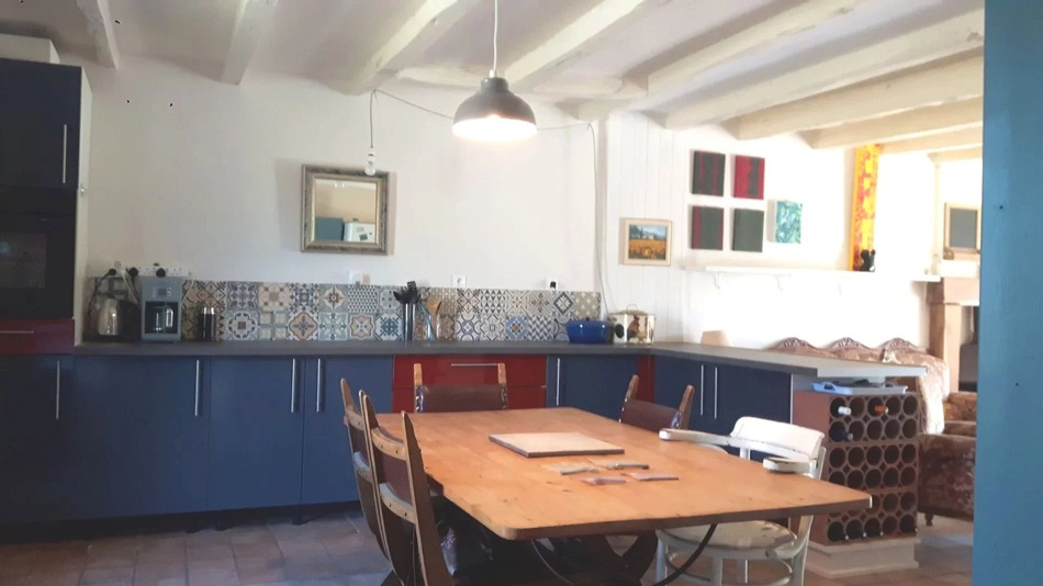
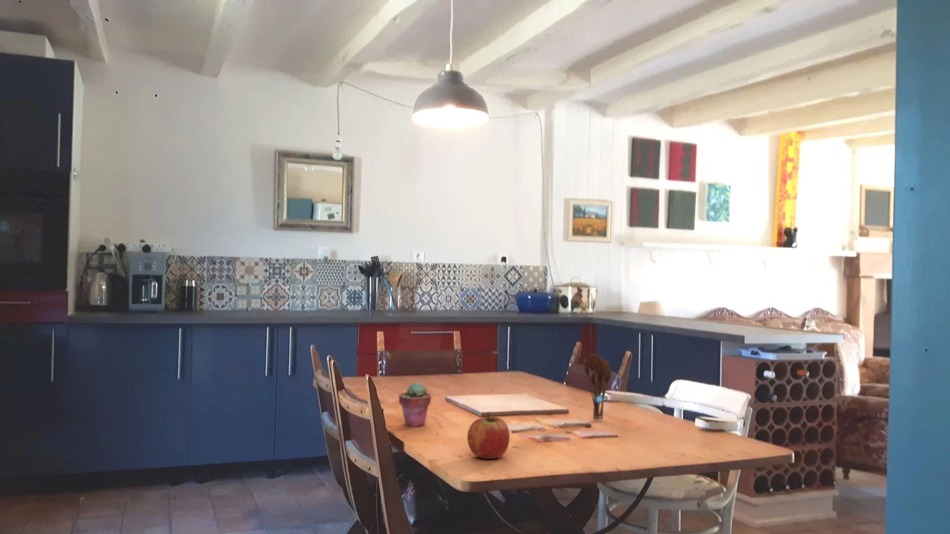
+ apple (489, 435)
+ utensil holder (597, 386)
+ potted succulent (415, 403)
